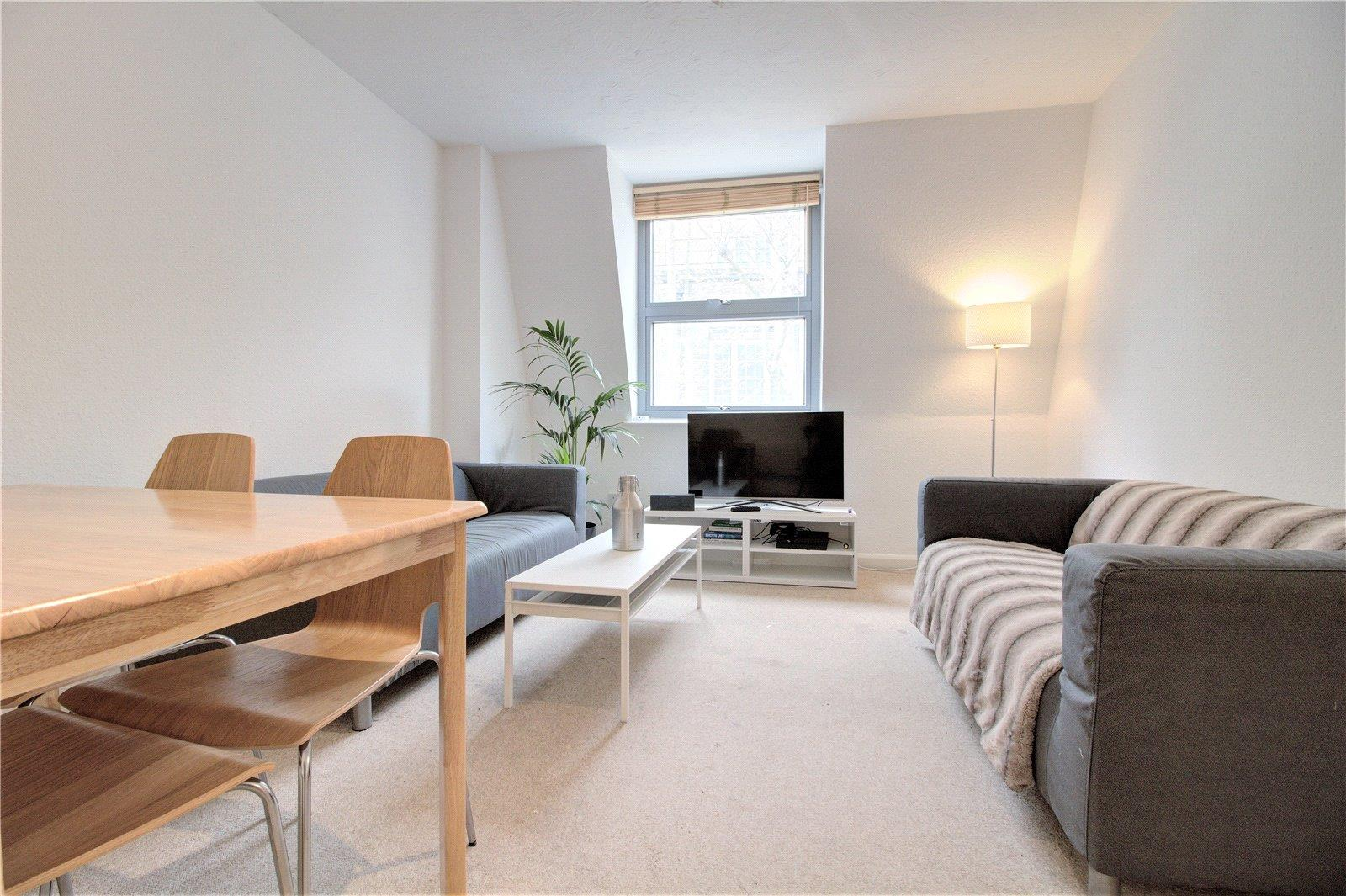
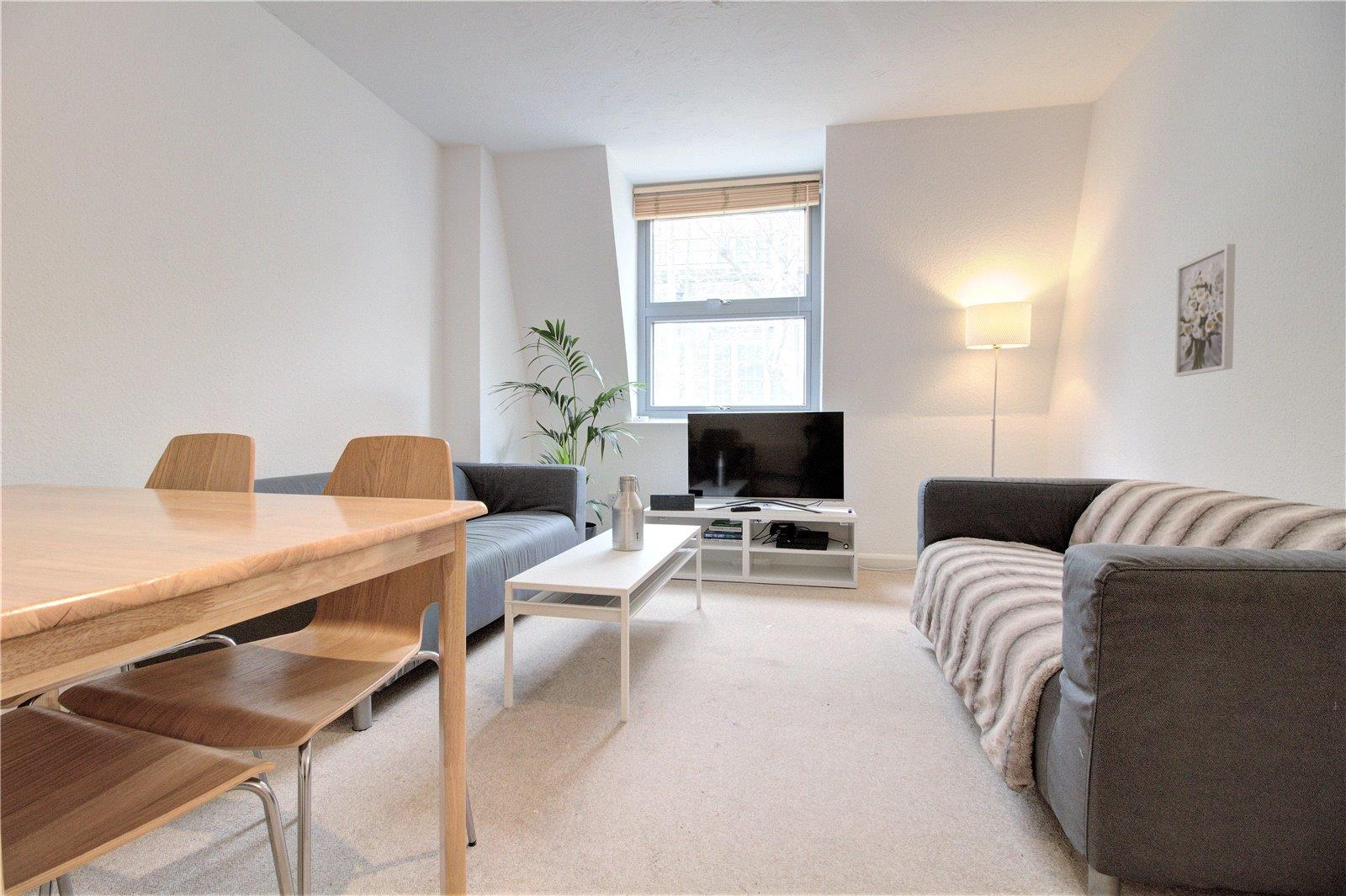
+ wall art (1203, 314)
